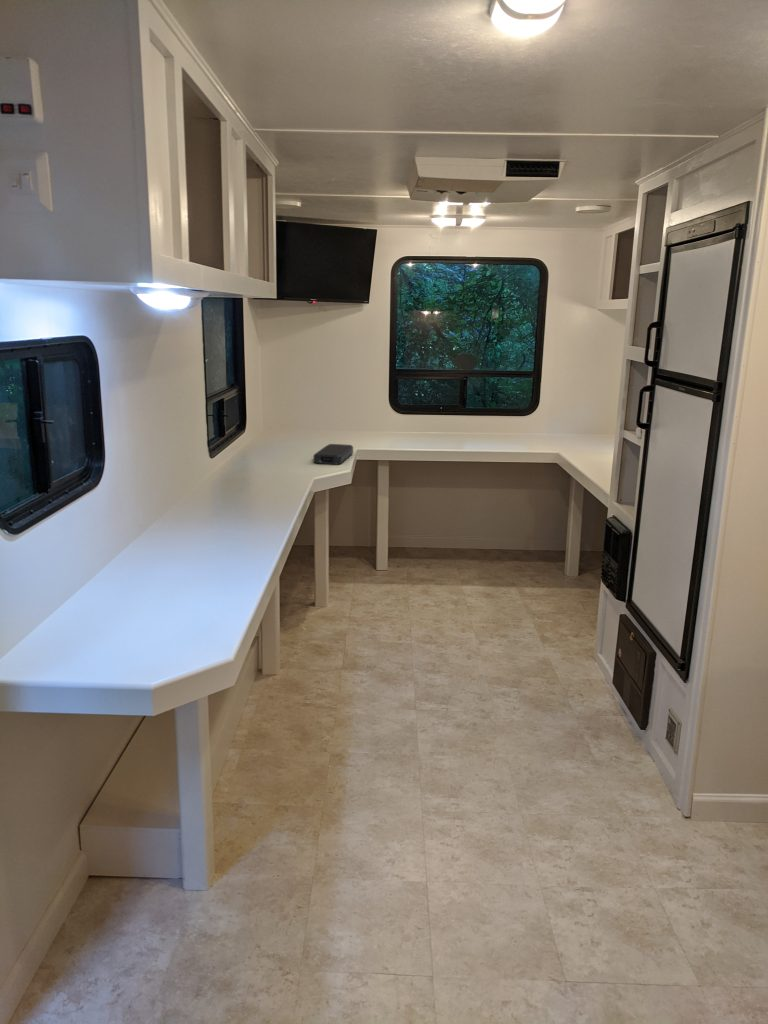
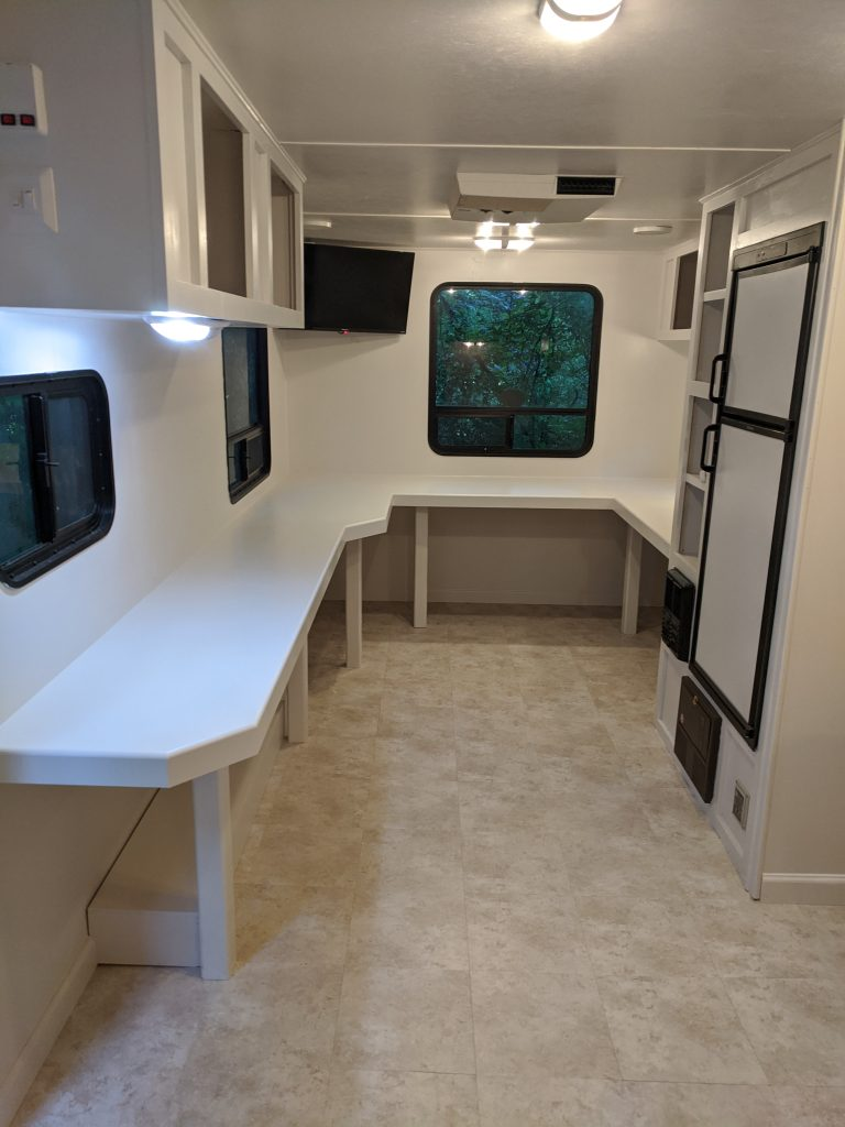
- power bank (333, 453)
